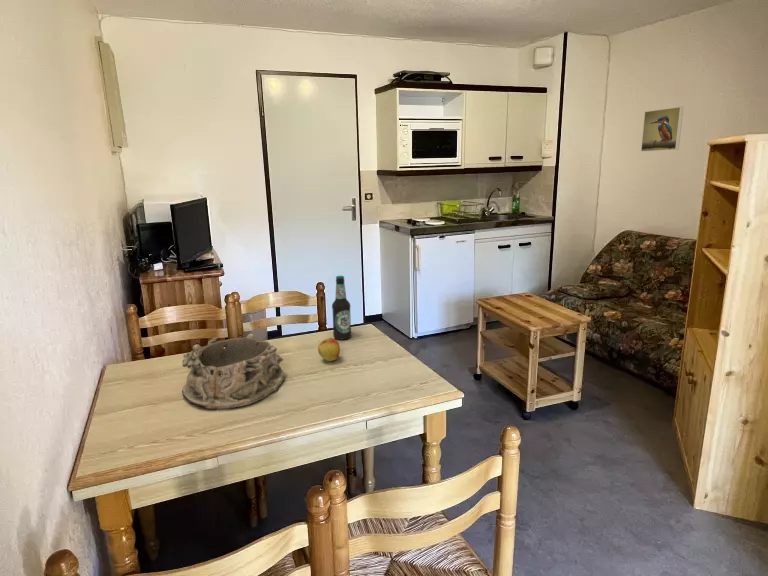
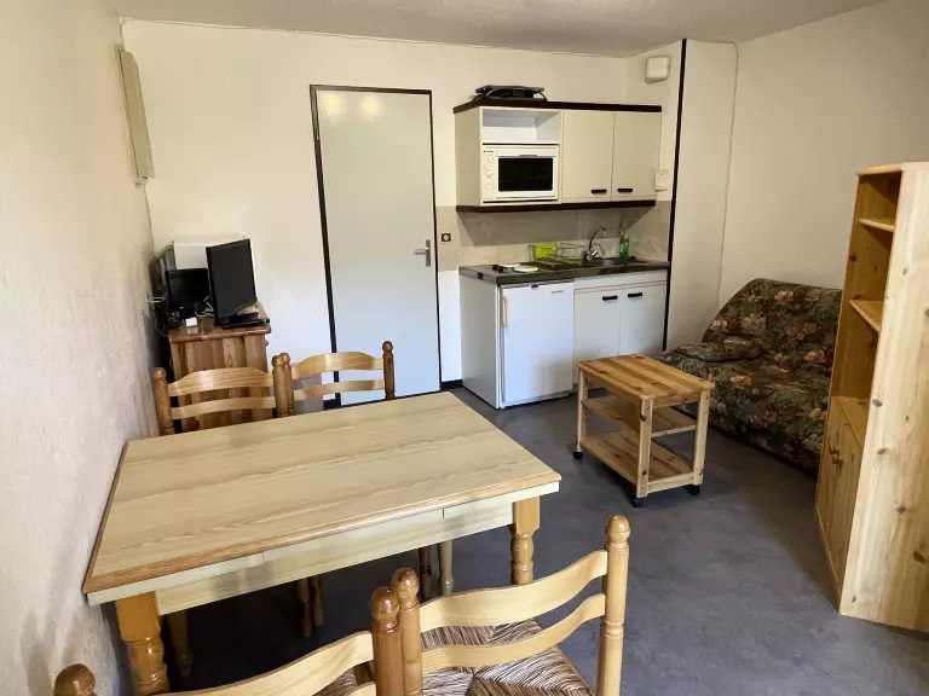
- bottle (341, 307)
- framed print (661, 130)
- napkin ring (233, 365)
- apple (328, 350)
